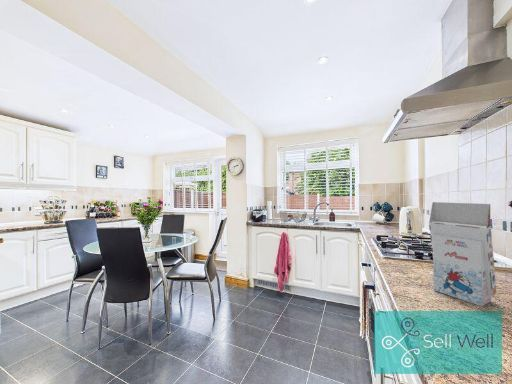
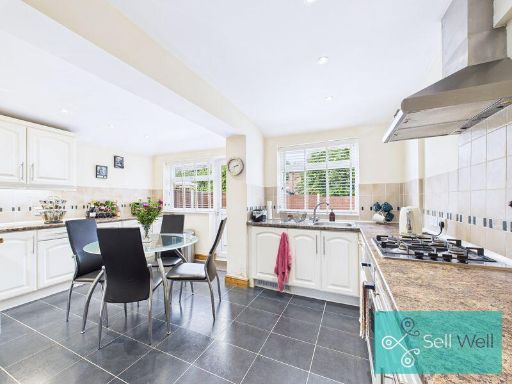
- gift box (460, 249)
